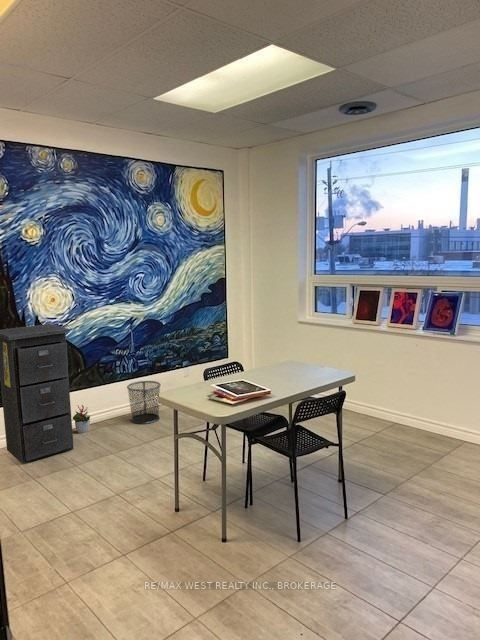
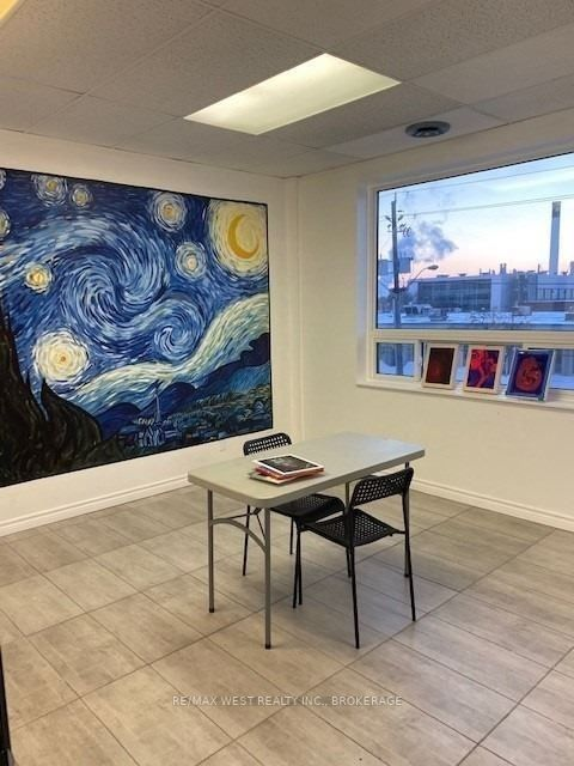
- waste bin (144, 402)
- filing cabinet (37, 391)
- decorative plant (81, 418)
